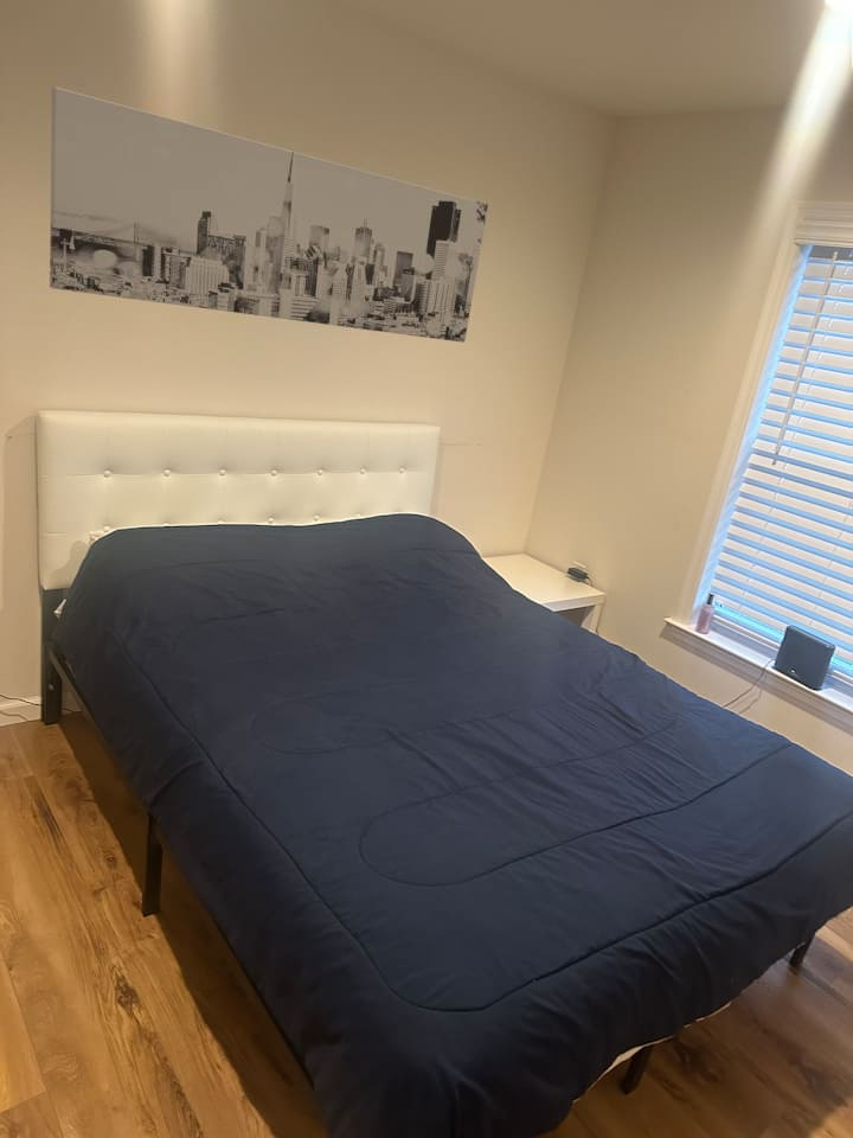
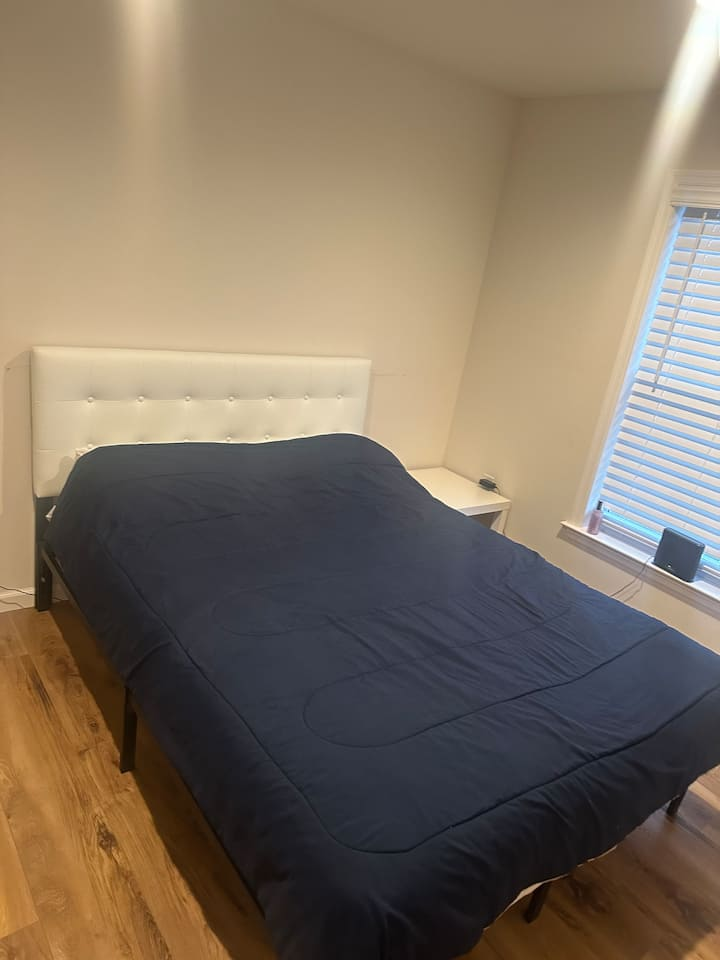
- wall art (299, 239)
